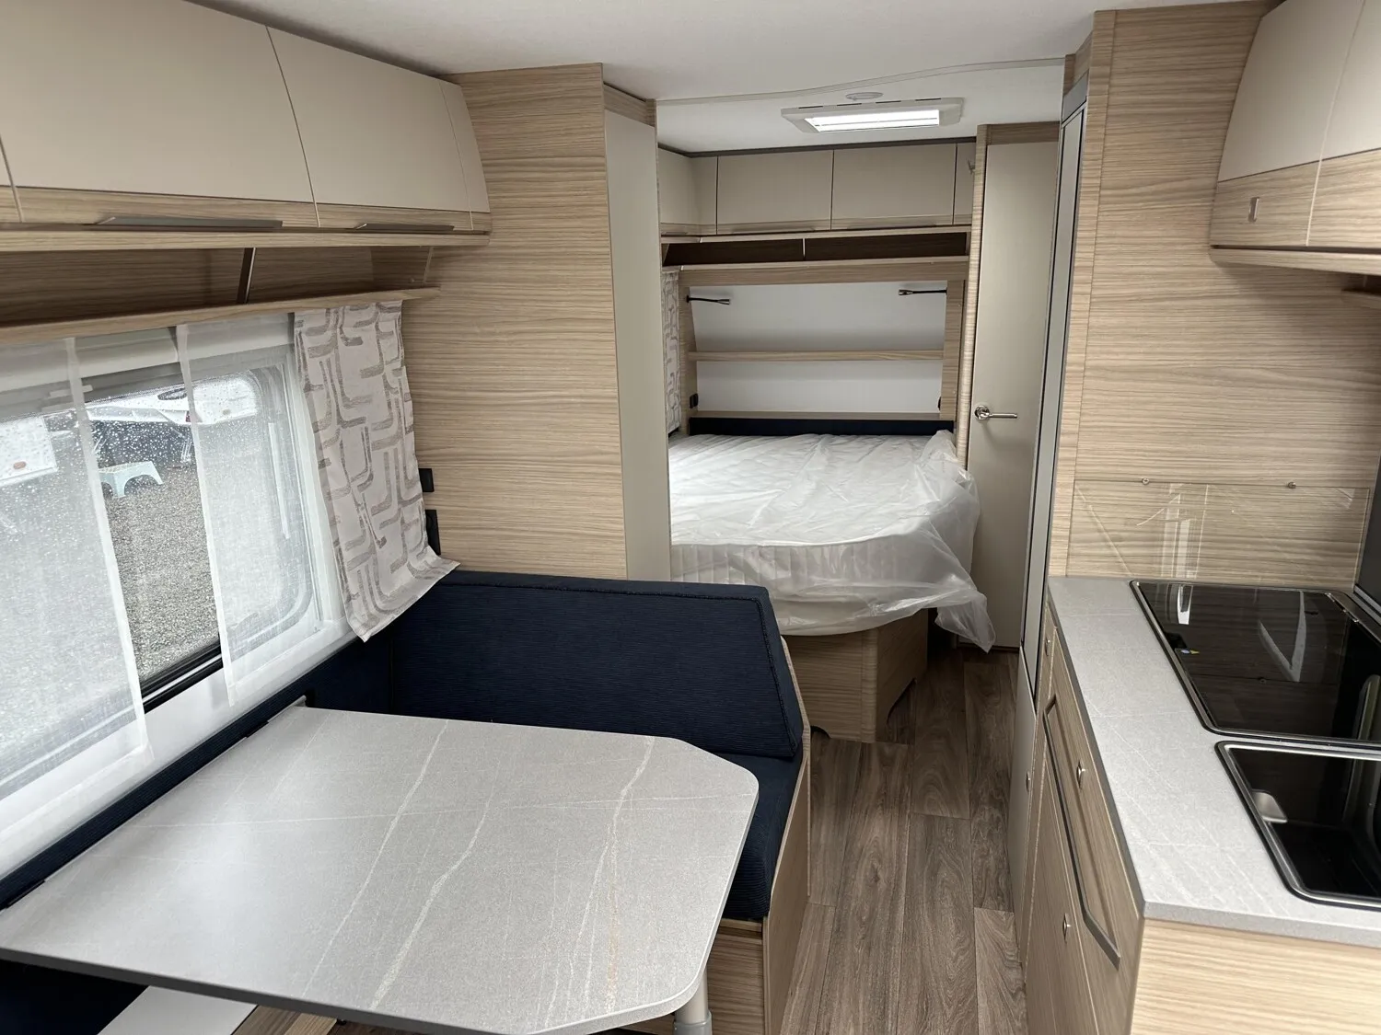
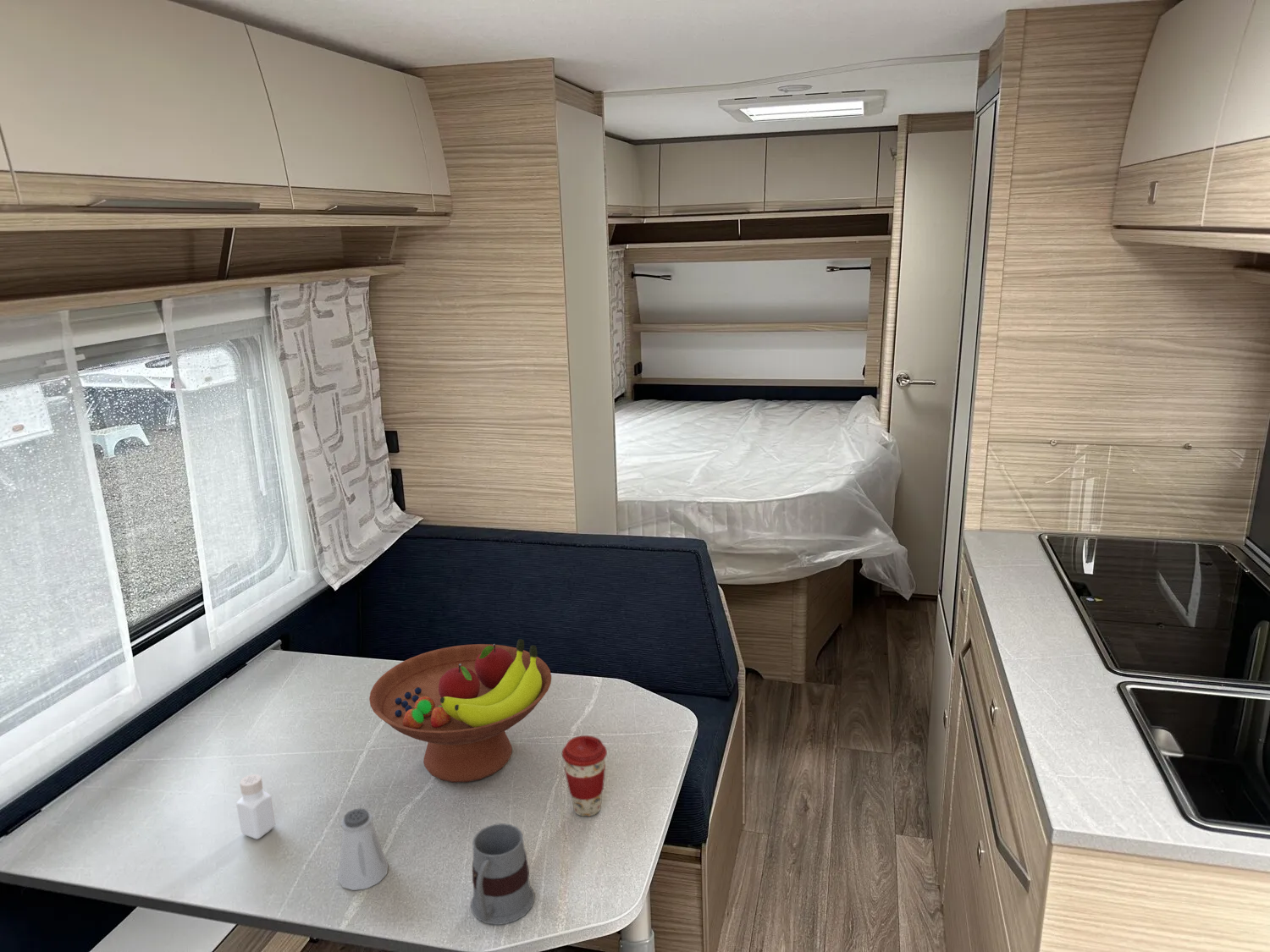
+ fruit bowl (464, 707)
+ pepper shaker (254, 806)
+ saltshaker (360, 845)
+ mug (496, 878)
+ coffee cup (585, 777)
